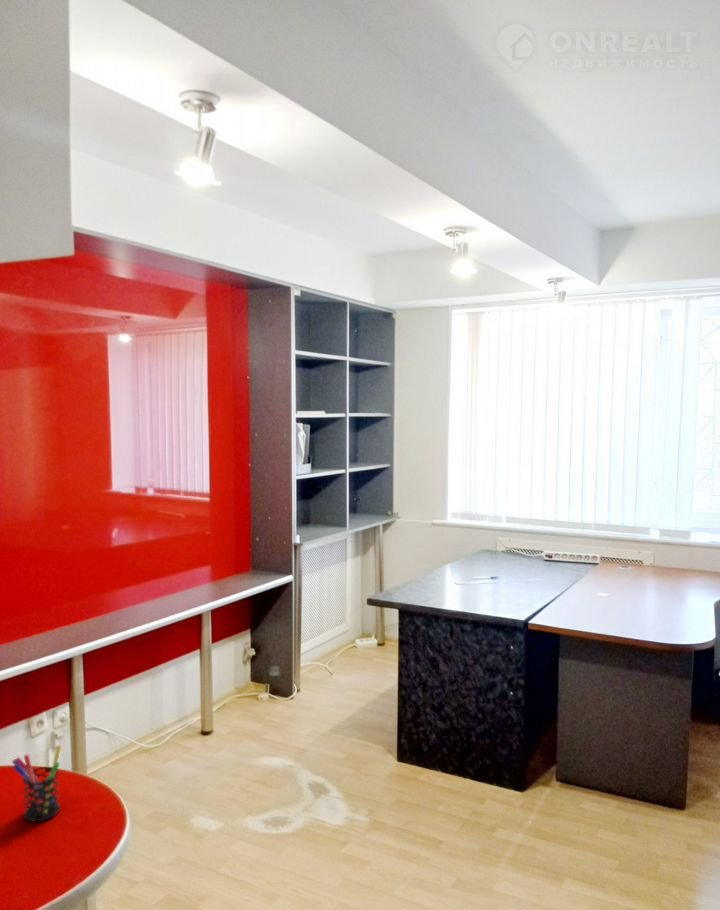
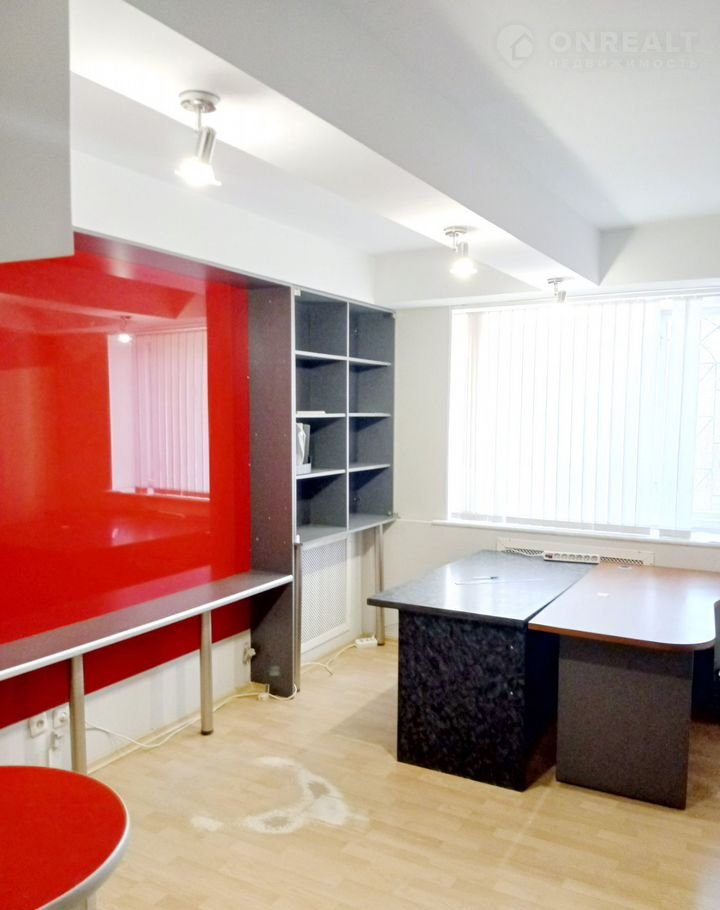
- pen holder (42, 781)
